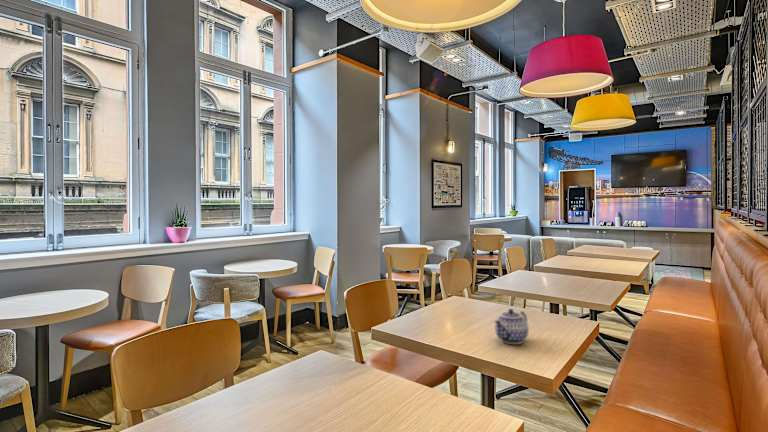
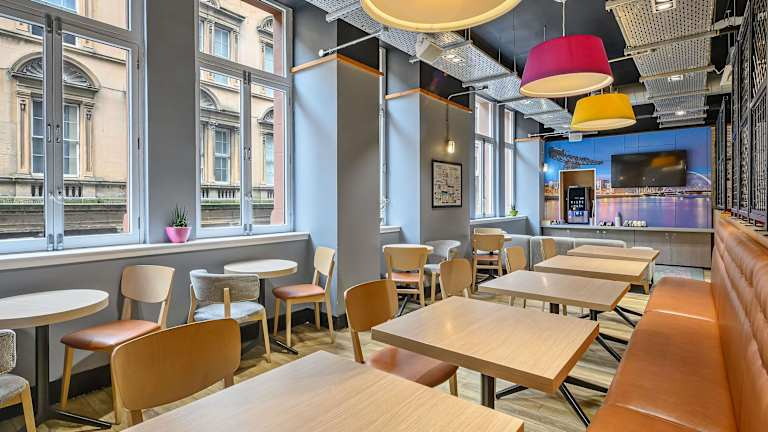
- teapot (511, 324)
